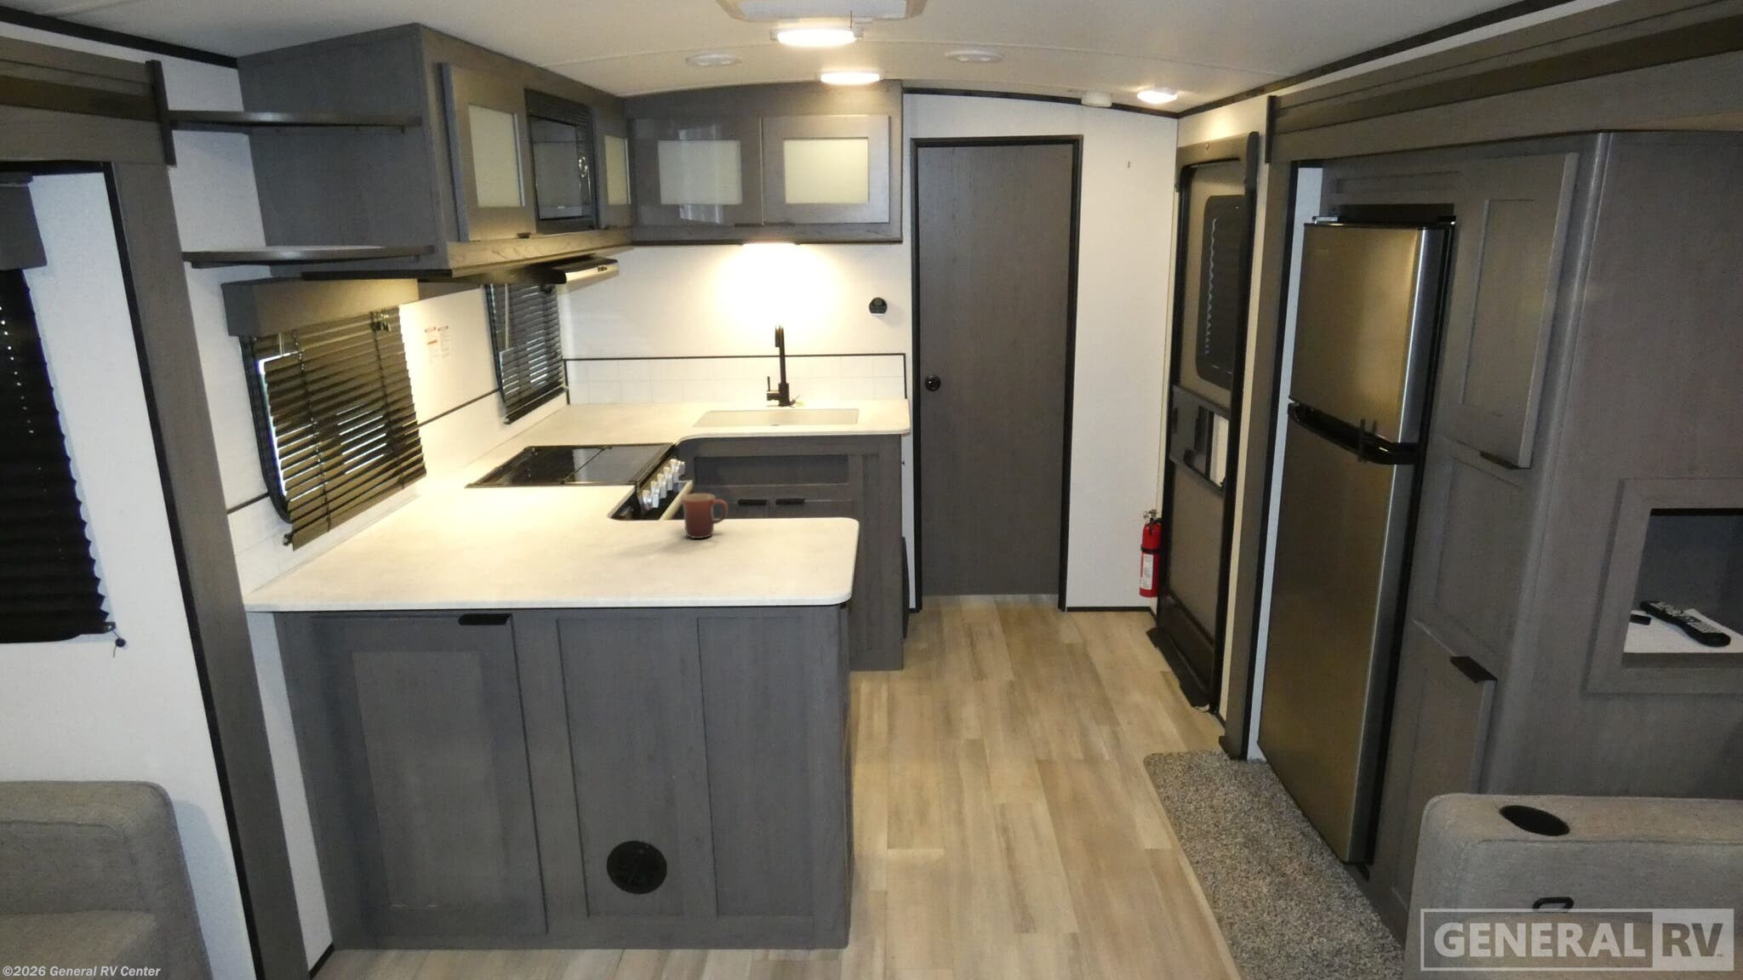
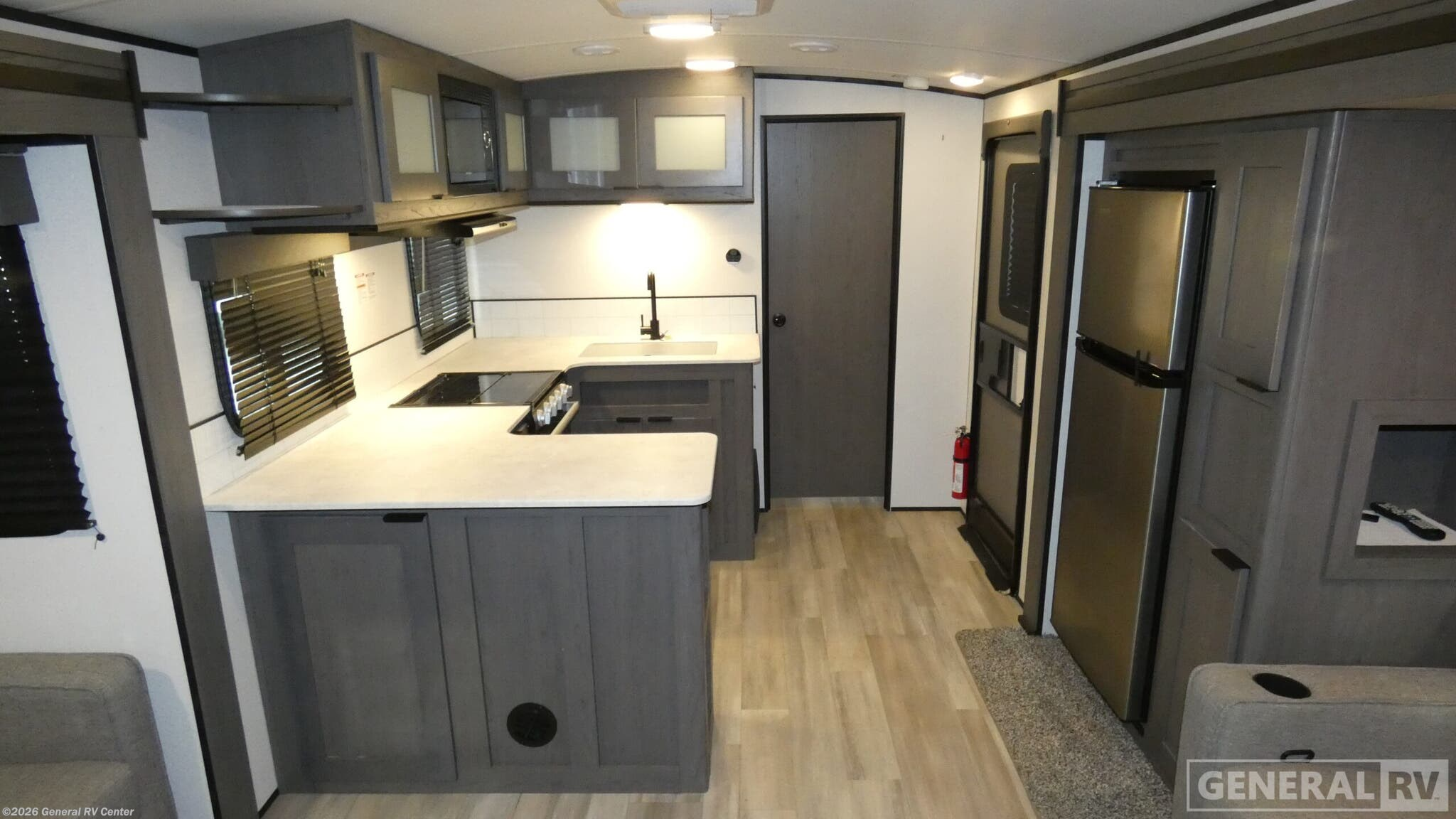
- mug (705, 517)
